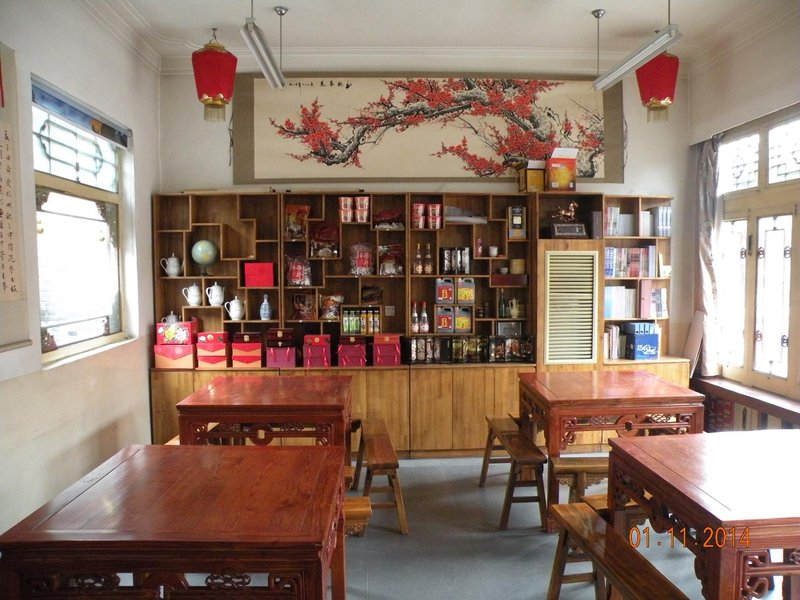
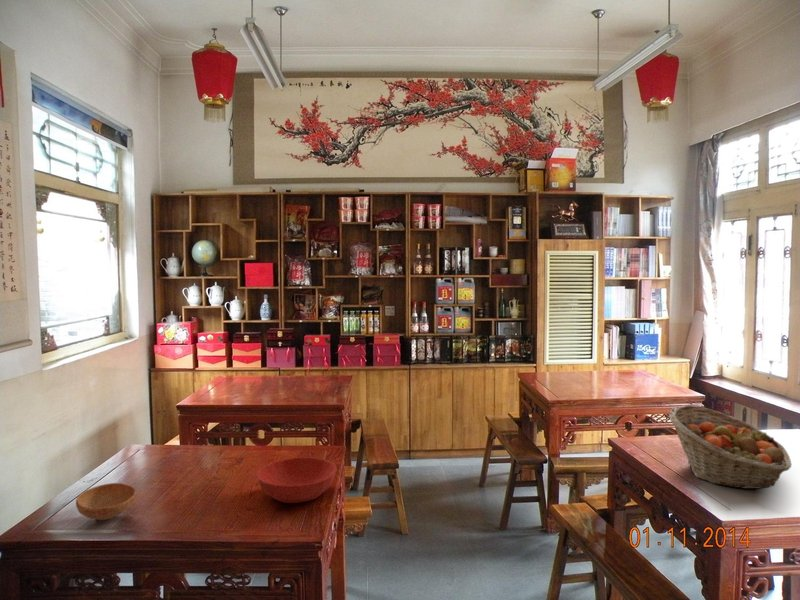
+ fruit basket (727, 444)
+ bowl (107, 504)
+ bowl (297, 481)
